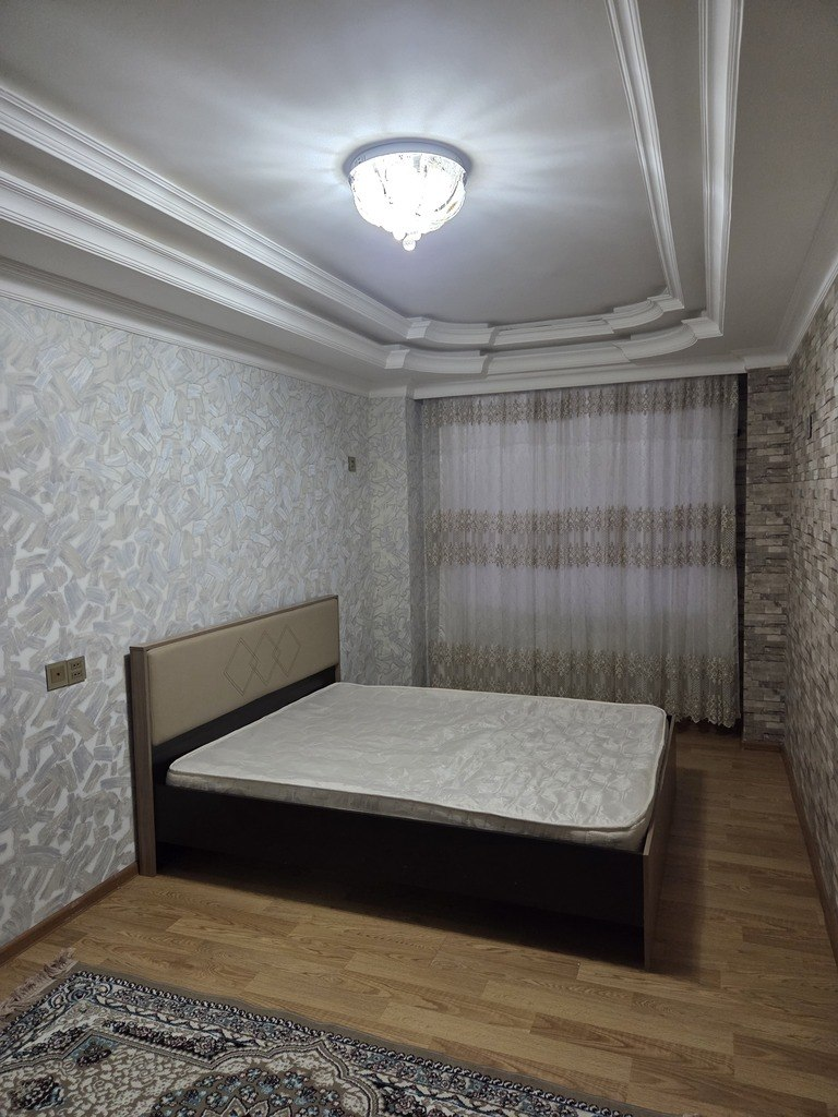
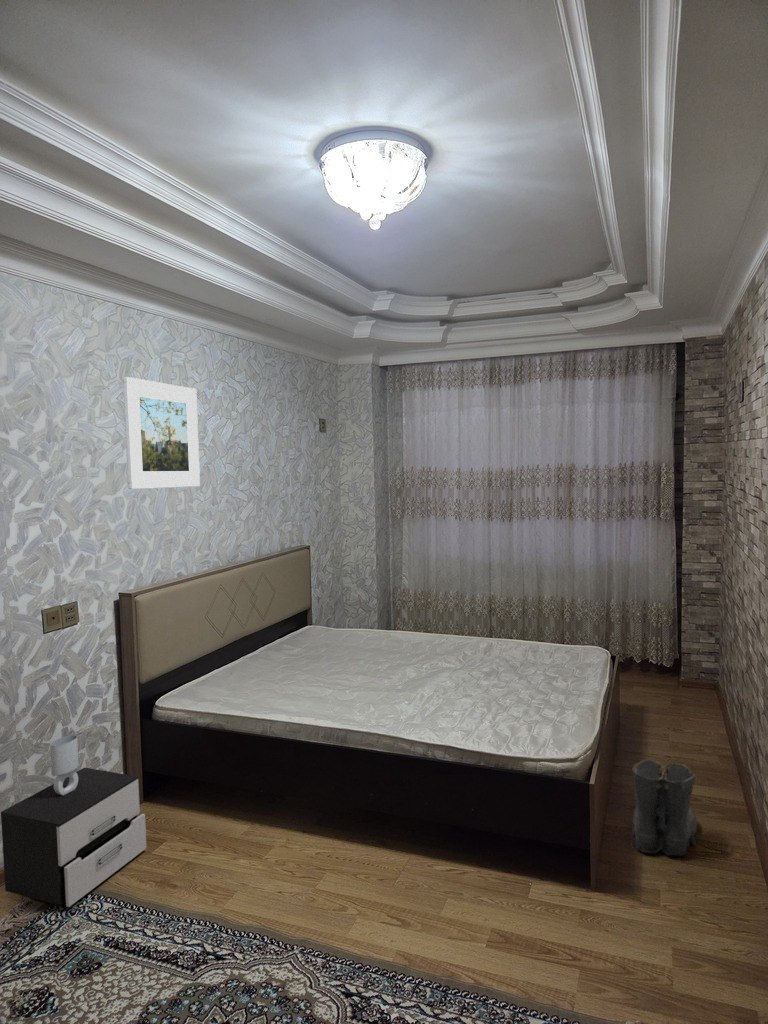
+ boots (664, 797)
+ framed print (164, 435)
+ nightstand (77, 806)
